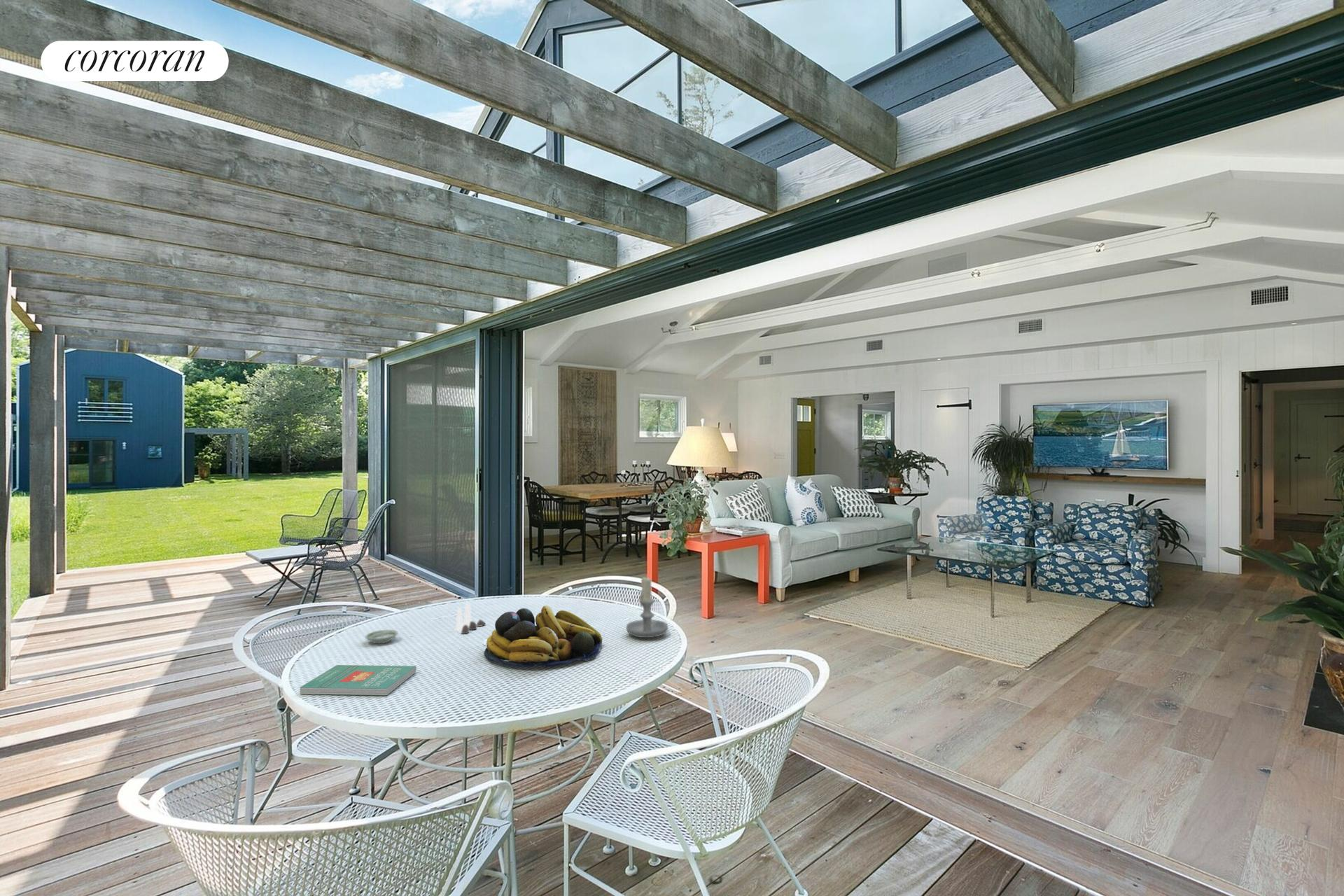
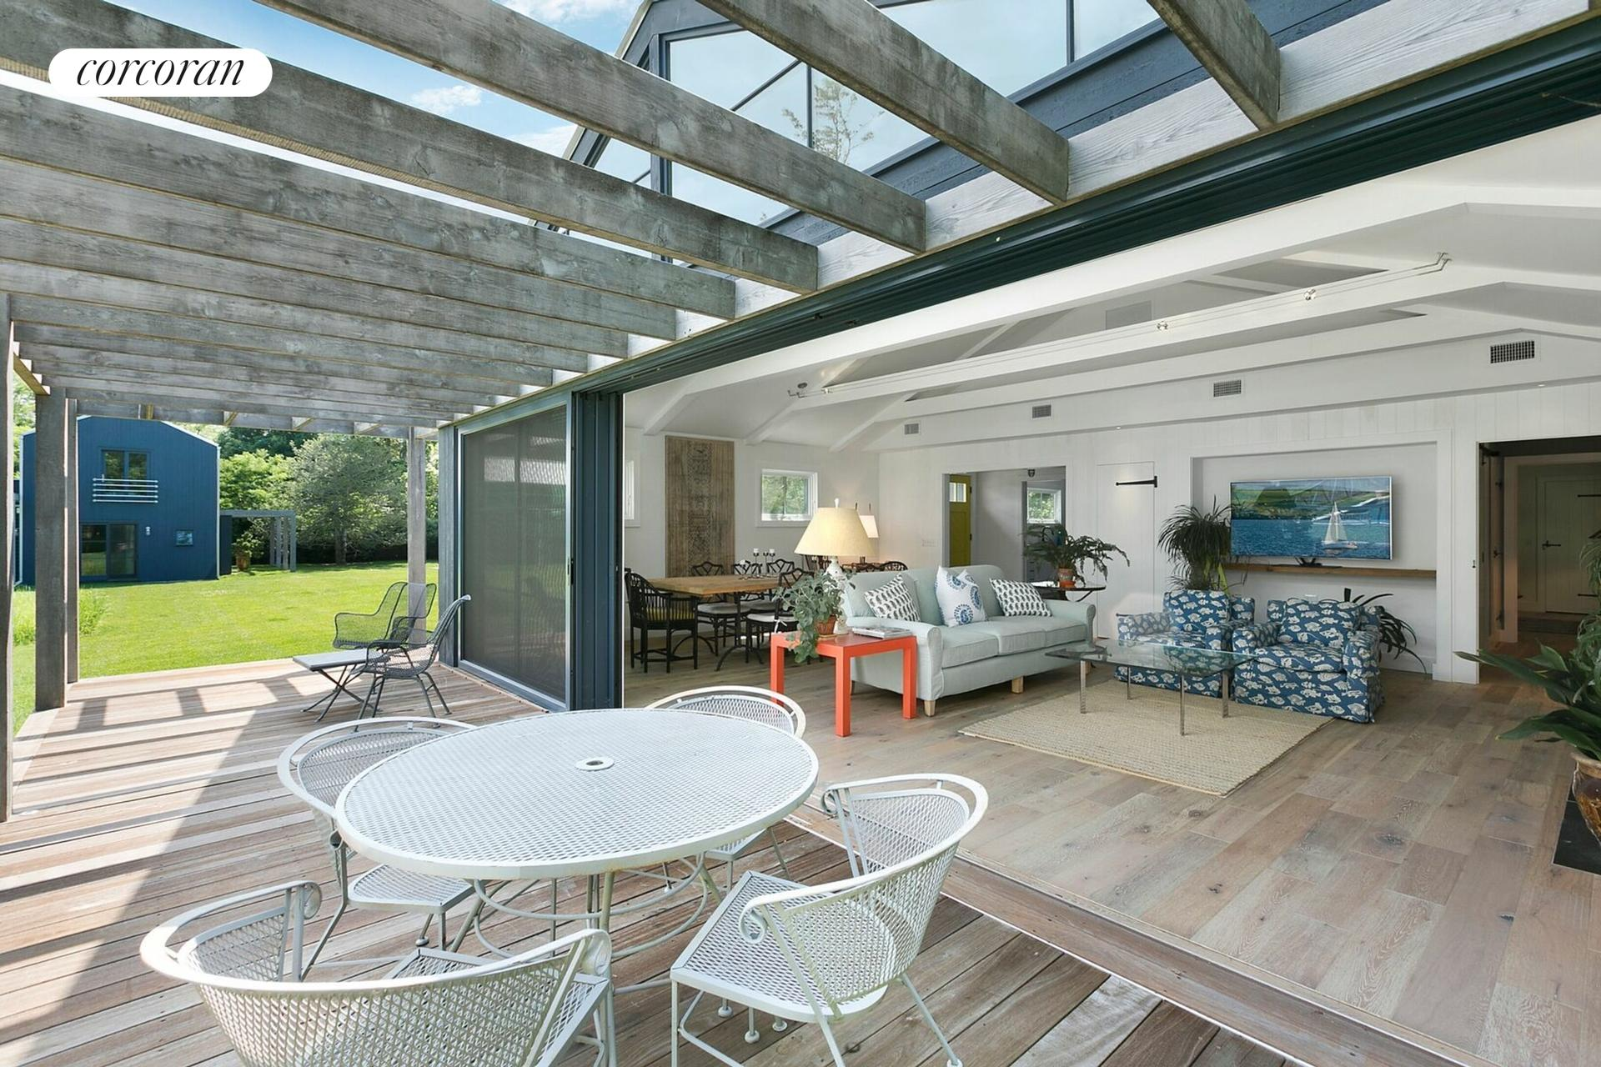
- book (360, 679)
- salt and pepper shaker set (469, 616)
- saucer (382, 637)
- fruit bowl (543, 629)
- candle (647, 605)
